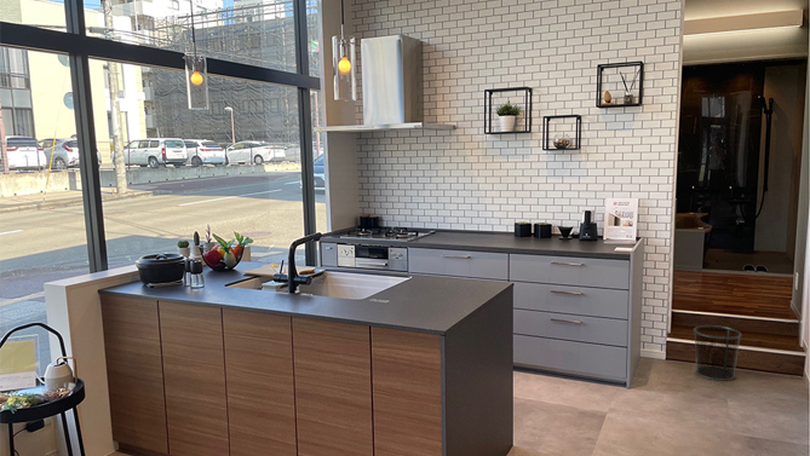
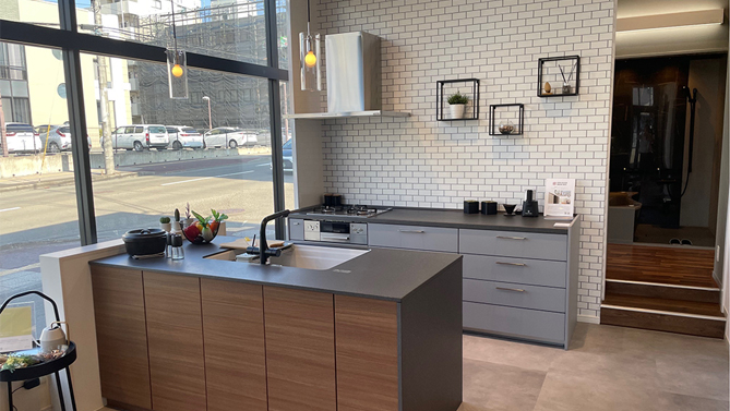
- waste bin (716, 353)
